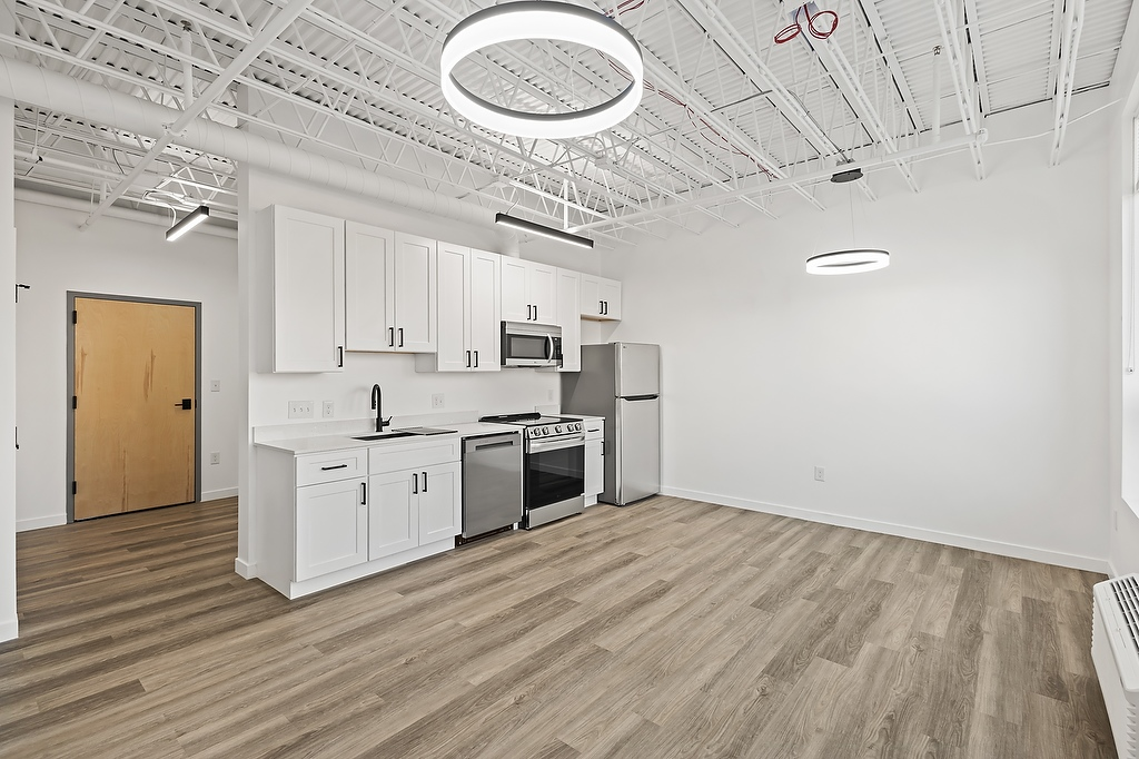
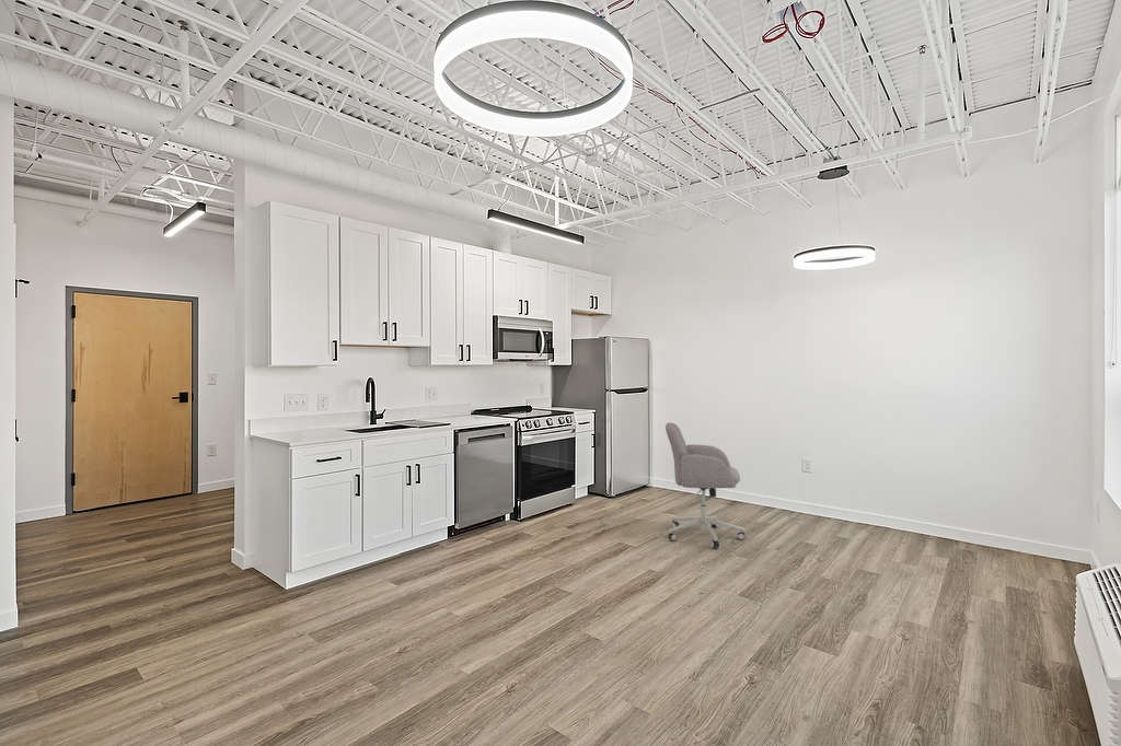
+ chair (704, 480)
